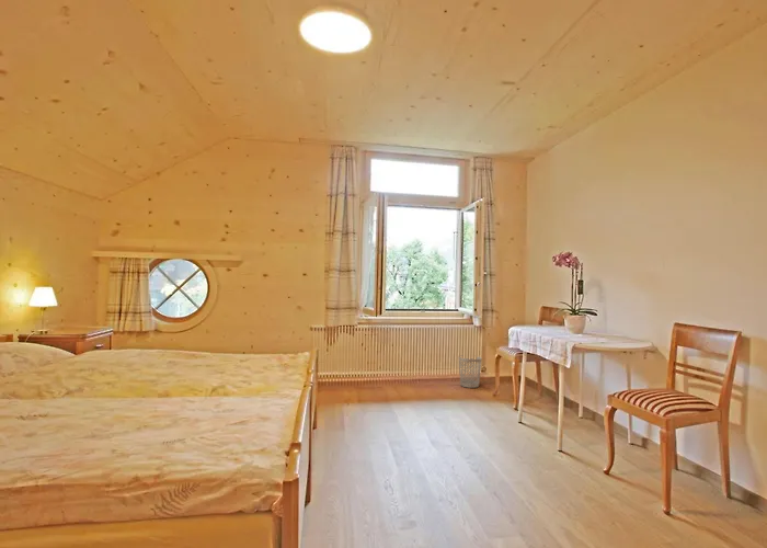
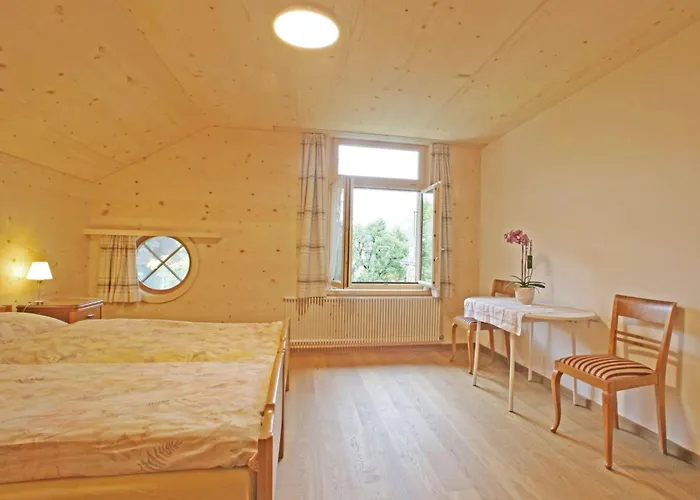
- wastebasket (470, 370)
